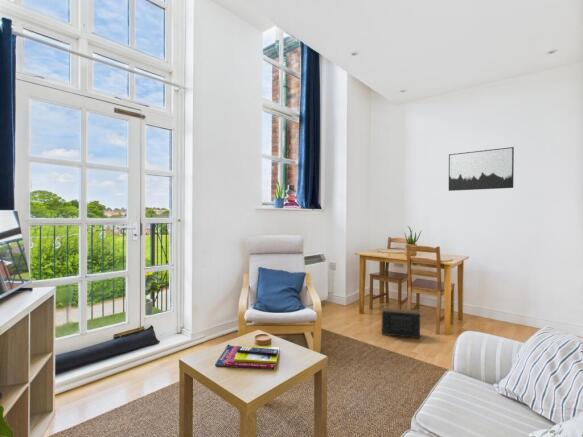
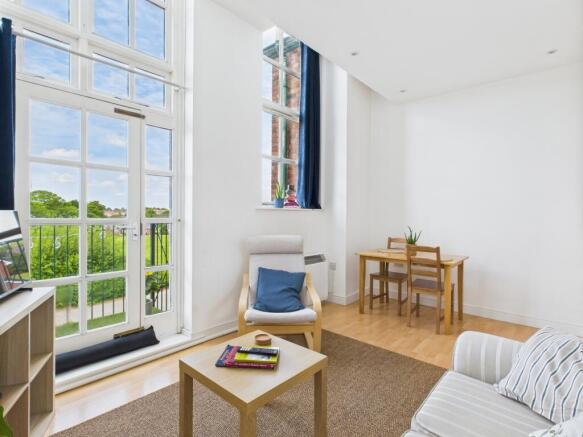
- speaker (400, 323)
- wall art (479, 170)
